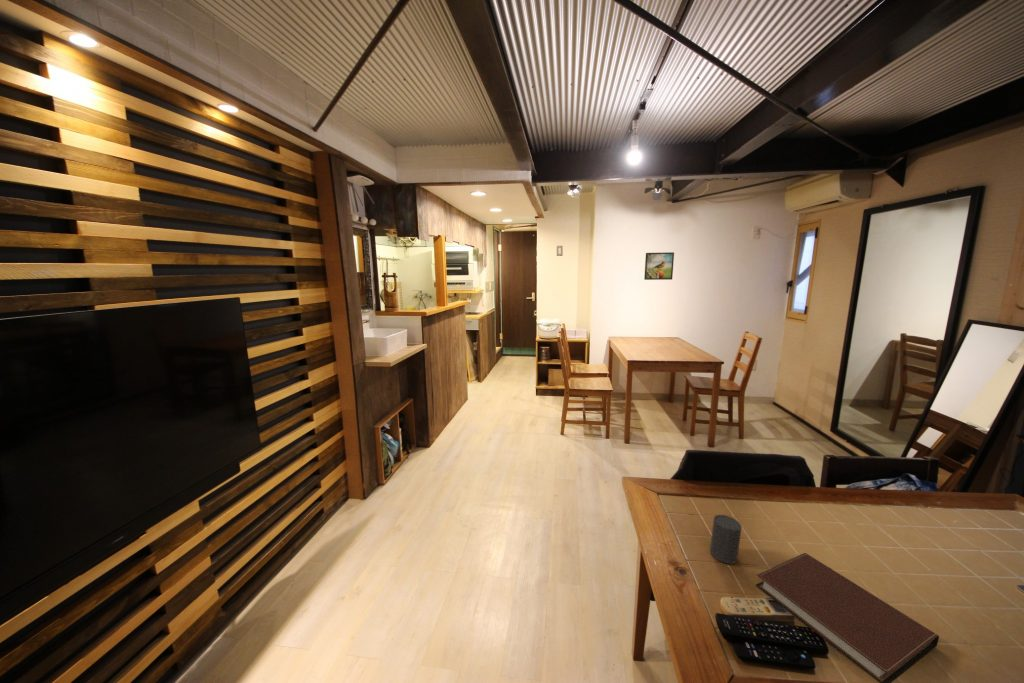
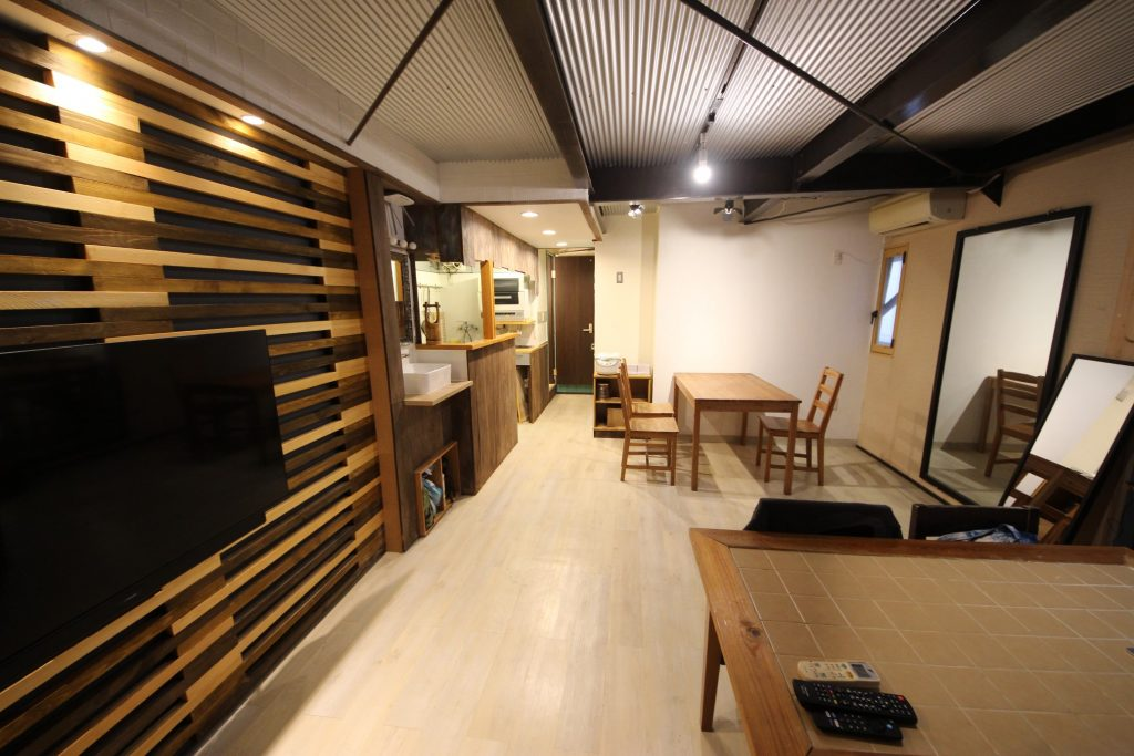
- notebook (838, 607)
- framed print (659, 266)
- cup (725, 538)
